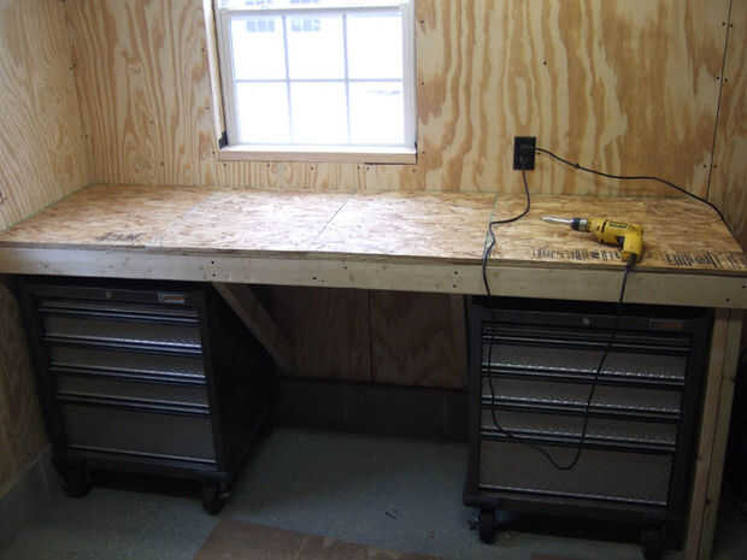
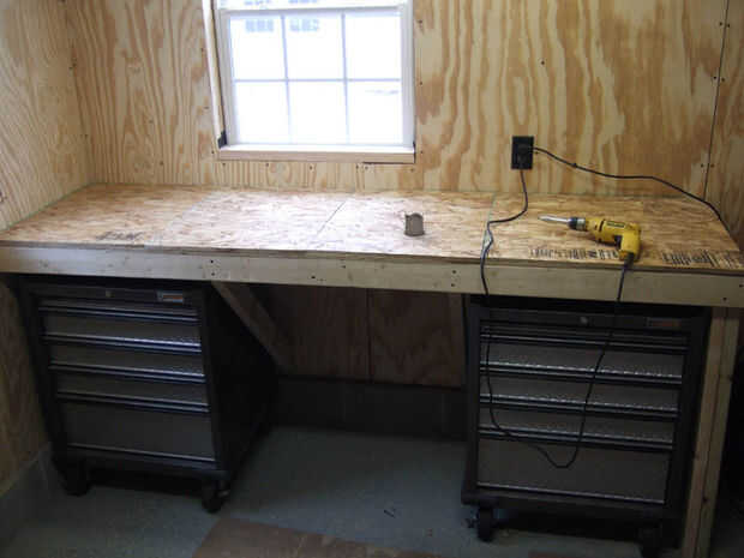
+ tea glass holder (412, 217)
